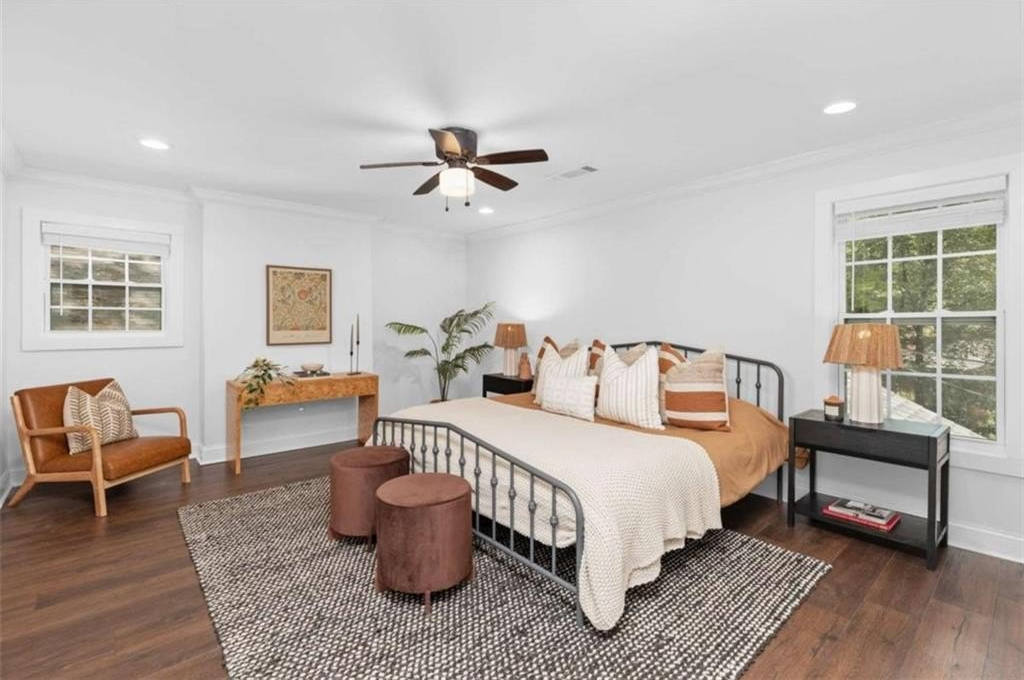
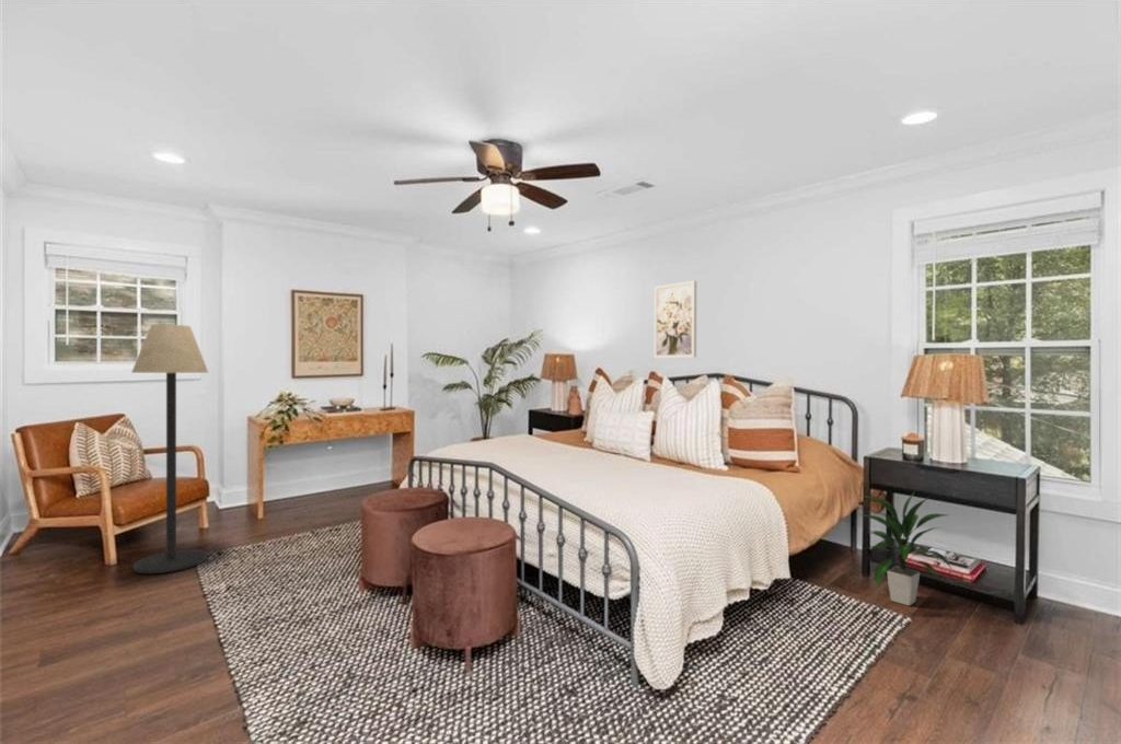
+ wall art (674, 321)
+ indoor plant (899, 545)
+ floor lamp (171, 444)
